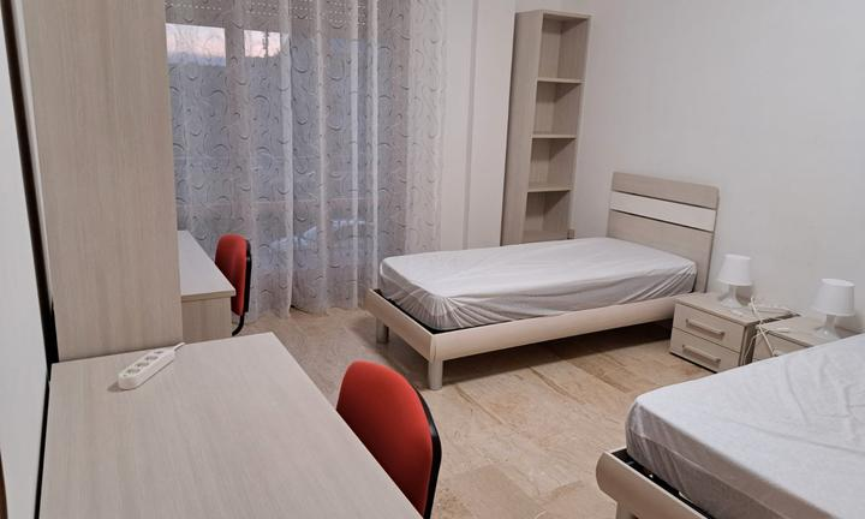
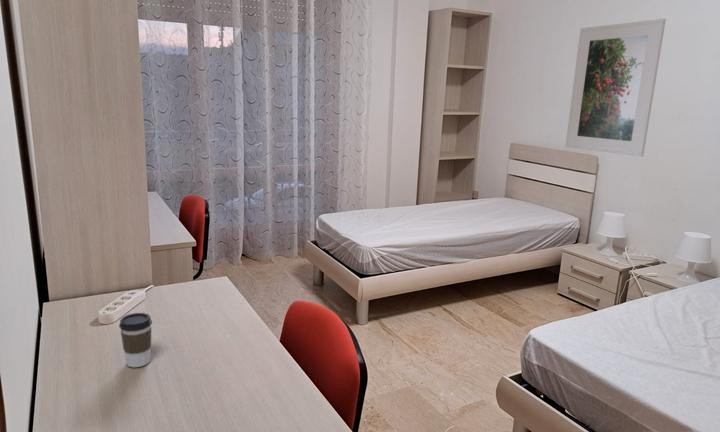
+ coffee cup (136, 340)
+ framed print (610, 89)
